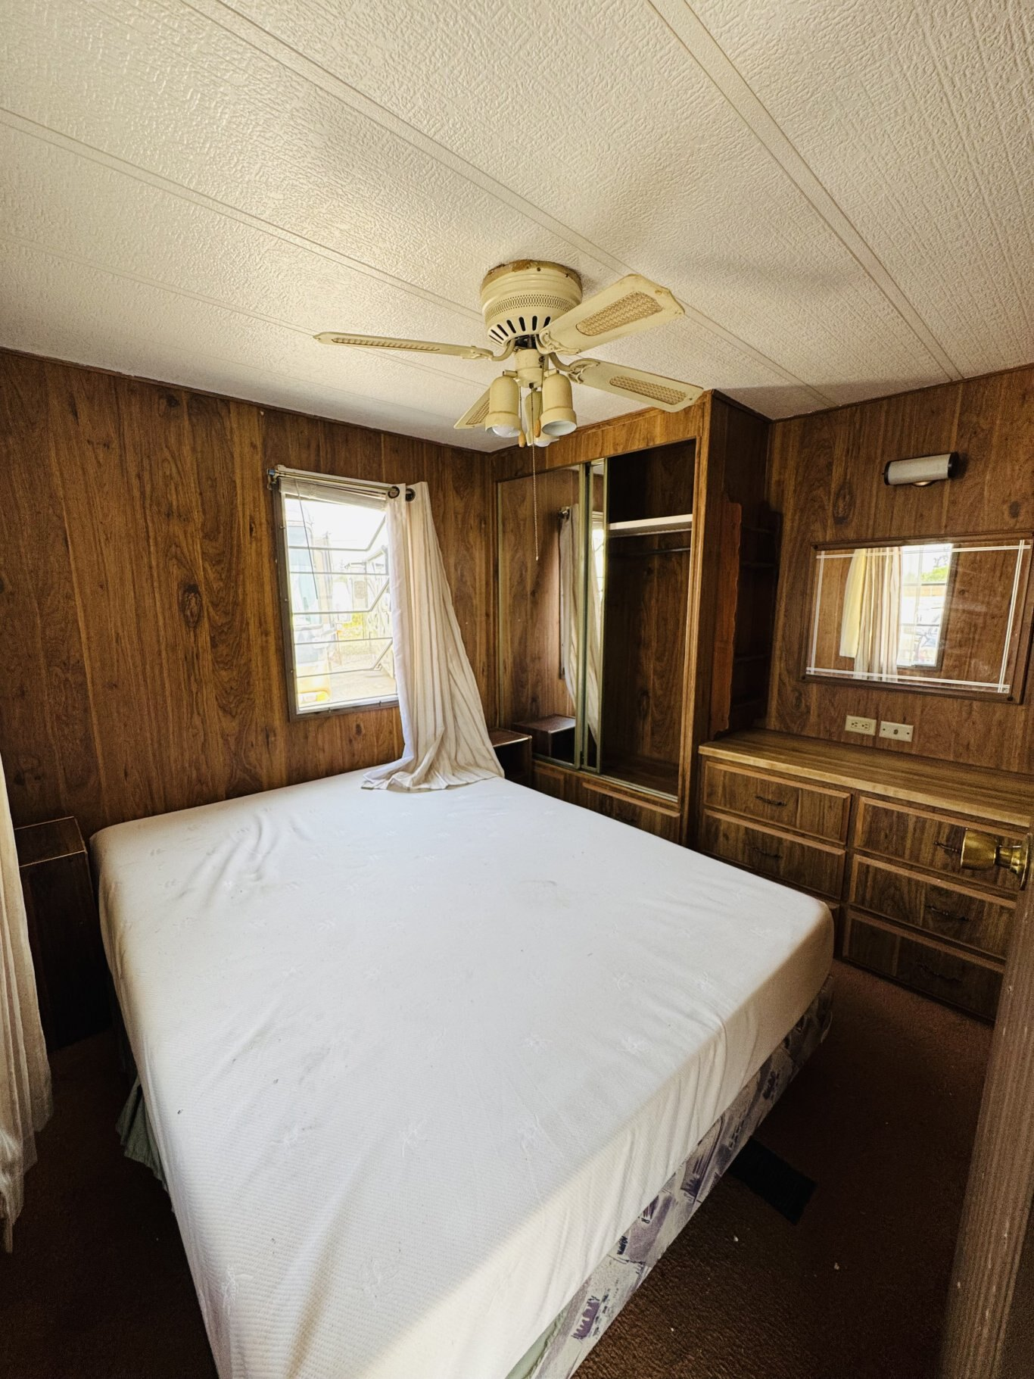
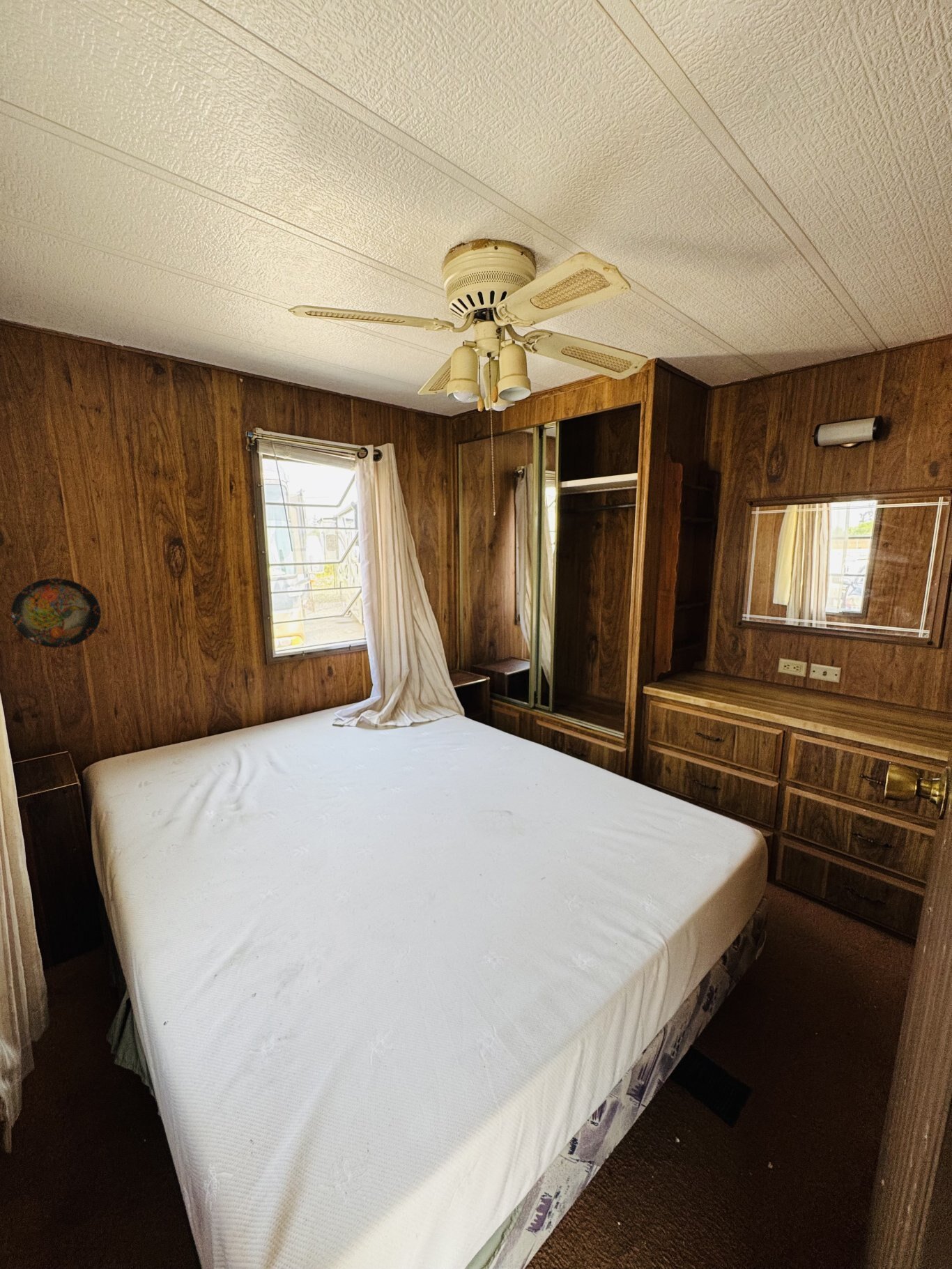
+ decorative plate (58, 613)
